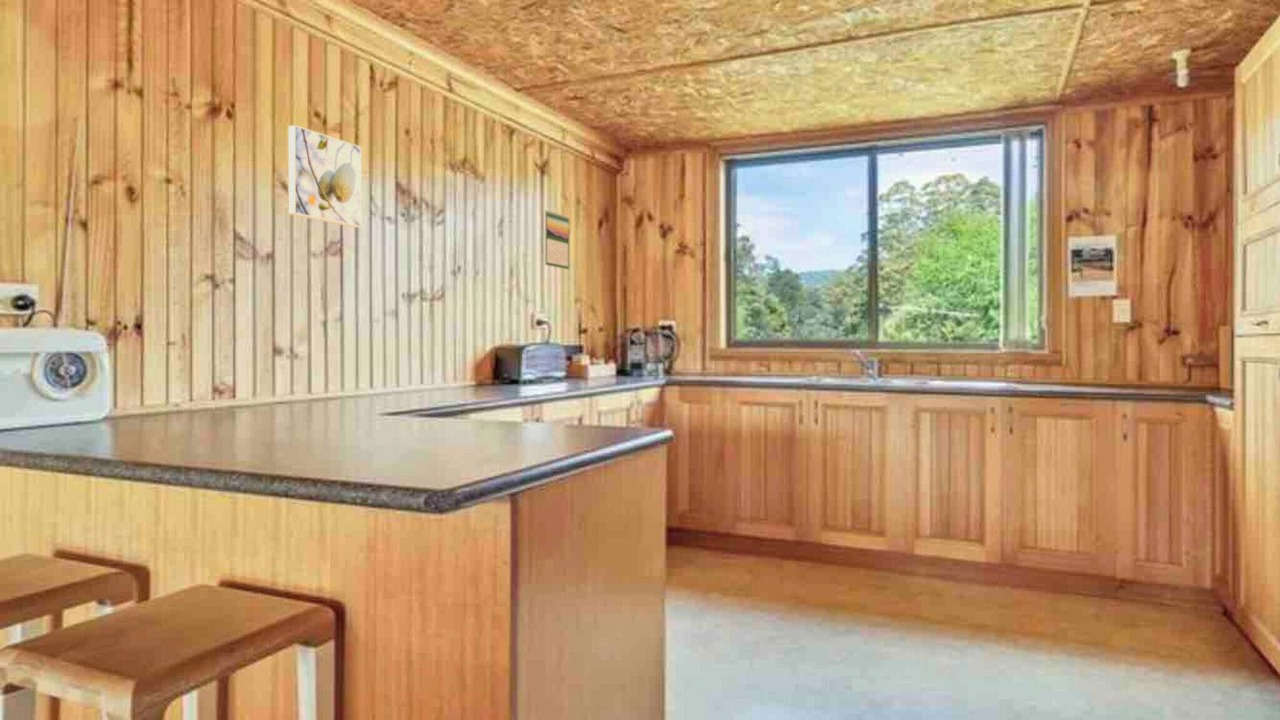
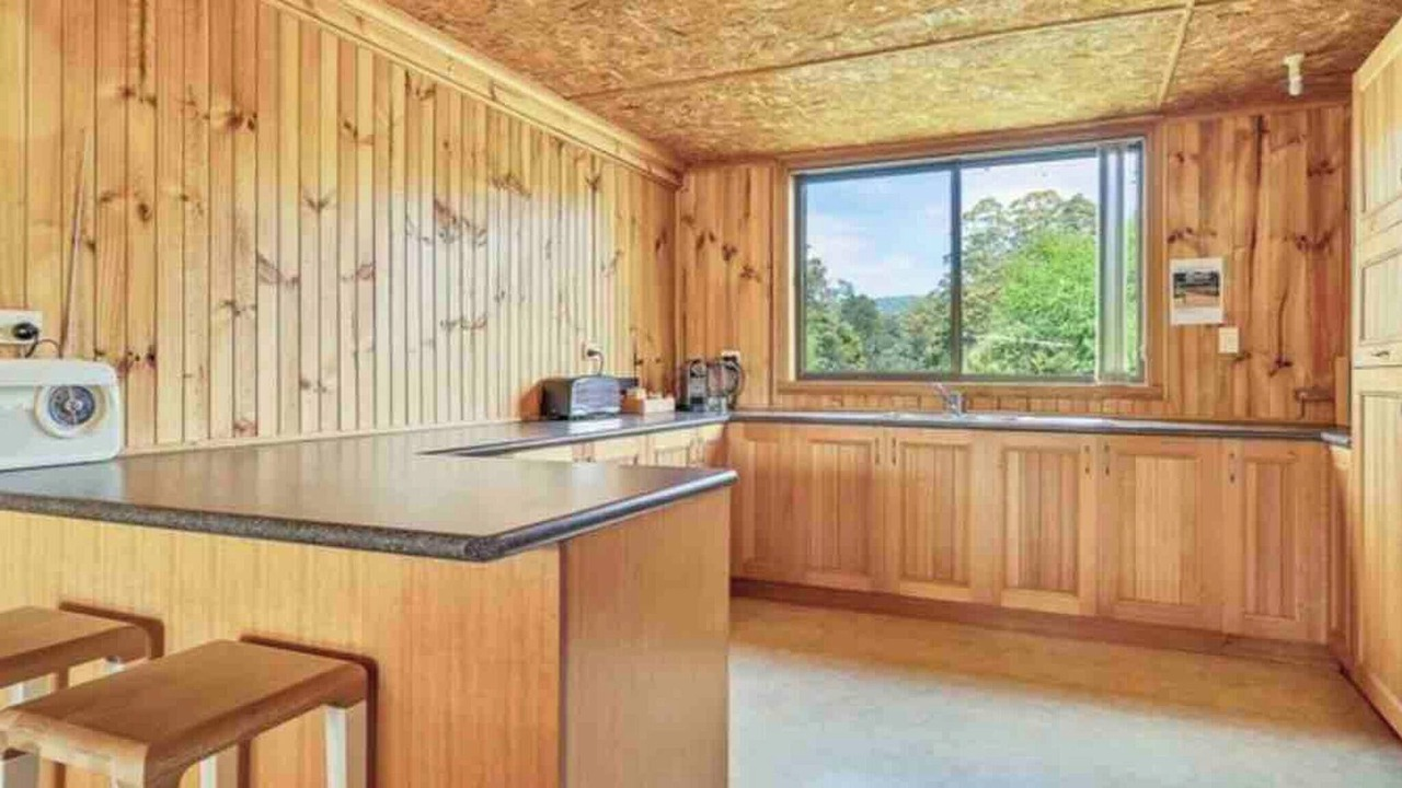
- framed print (326, 178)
- calendar (557, 239)
